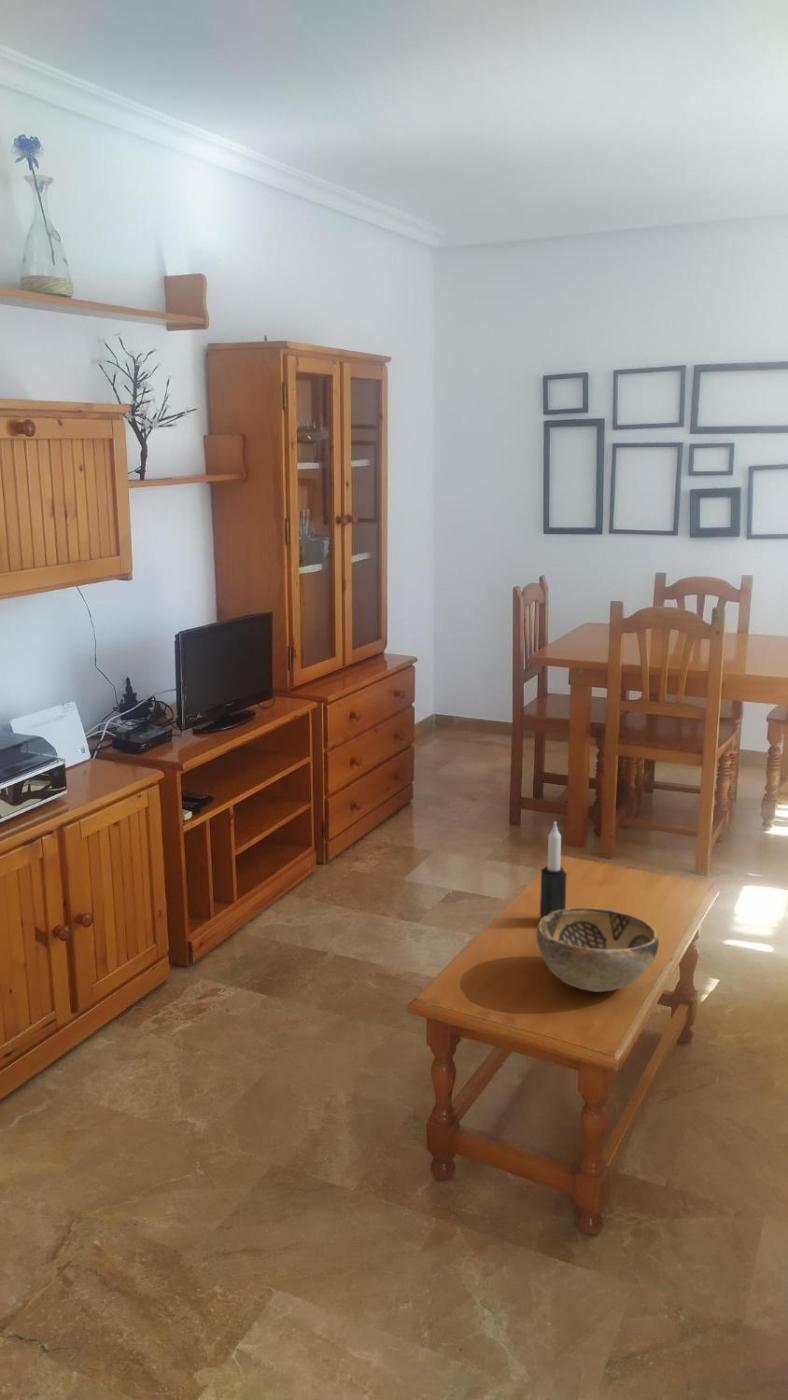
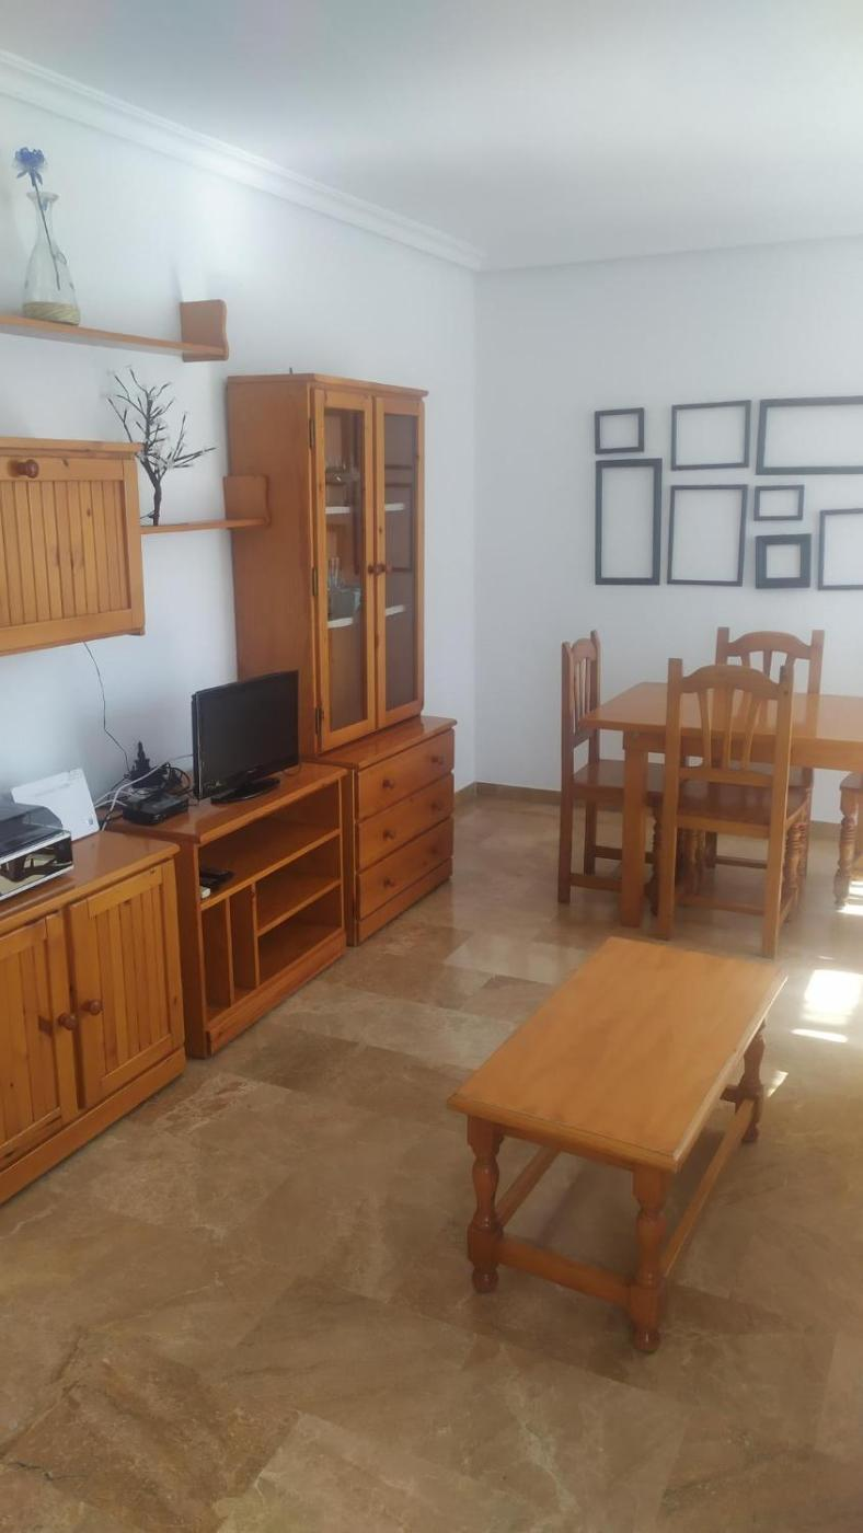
- decorative bowl (596, 954)
- candle (553, 872)
